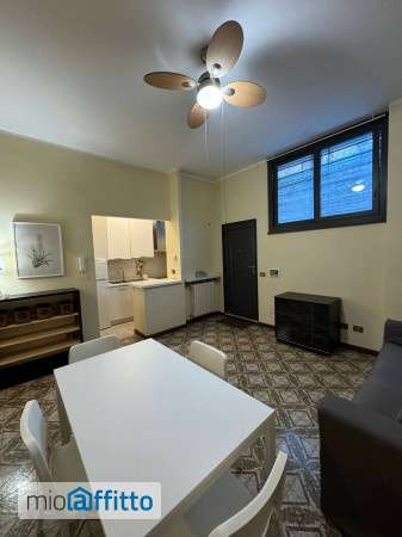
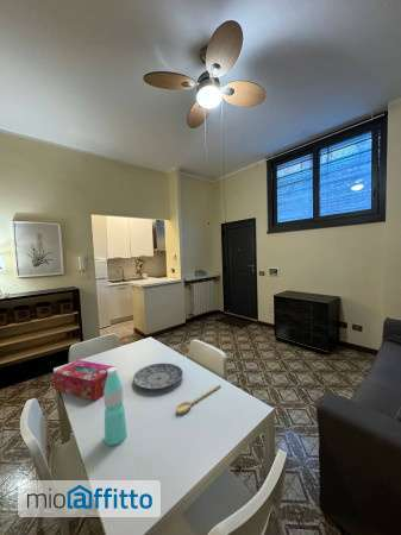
+ plate (158, 377)
+ water bottle (113, 403)
+ tissue box (86, 378)
+ spoon (200, 397)
